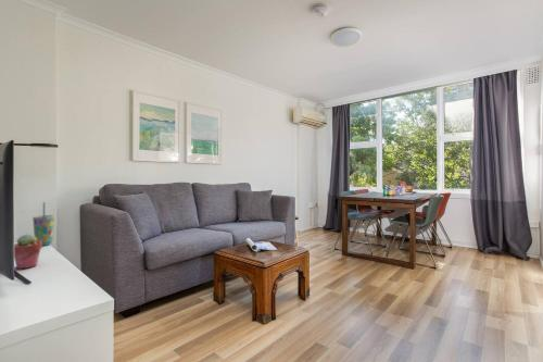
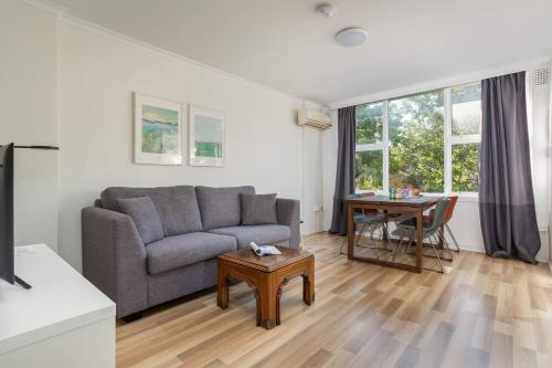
- cup (43, 223)
- potted succulent (26, 250)
